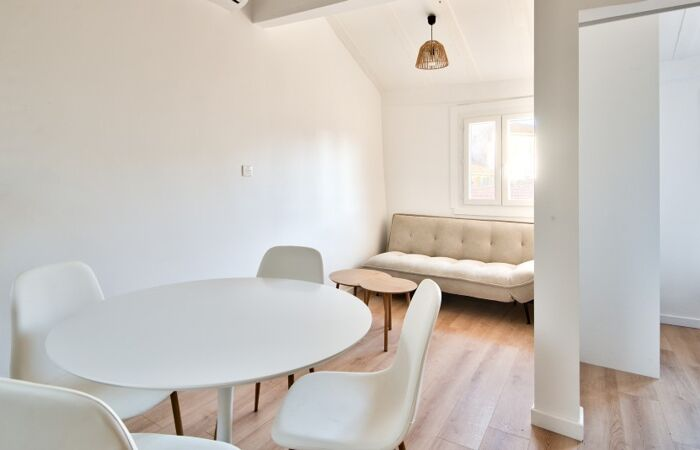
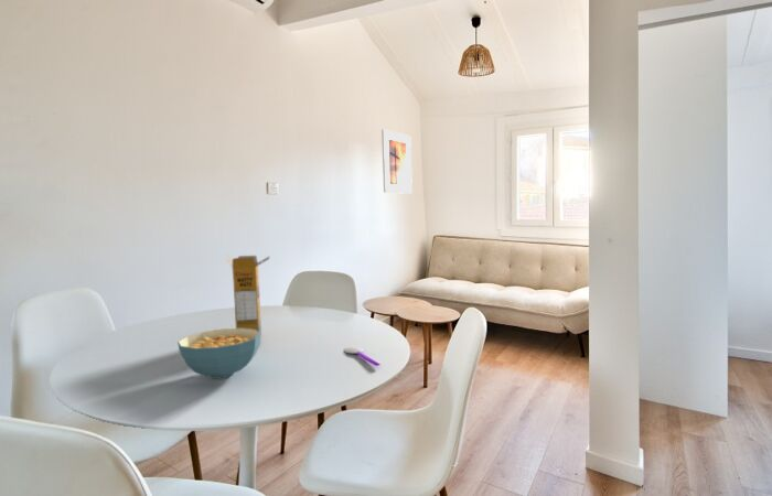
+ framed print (397, 162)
+ cereal bowl (221, 356)
+ cereal box (250, 295)
+ spoon (362, 354)
